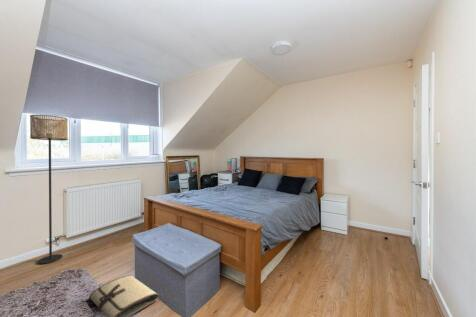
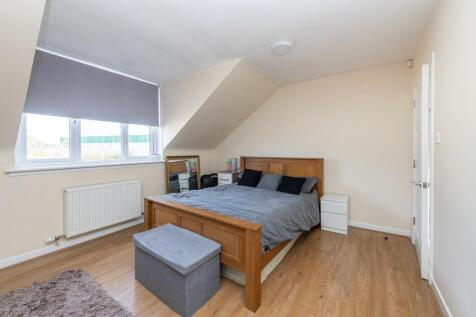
- tool roll (123, 291)
- floor lamp (50, 188)
